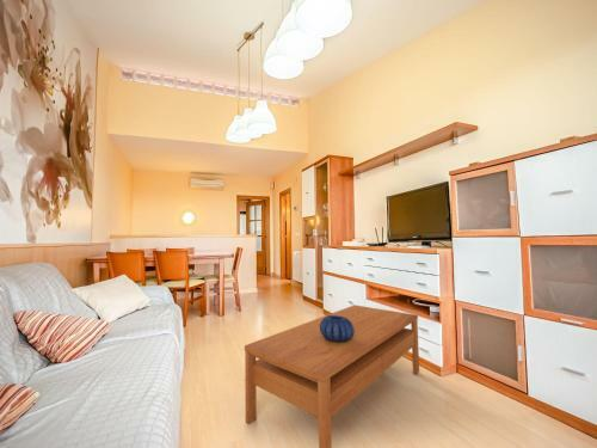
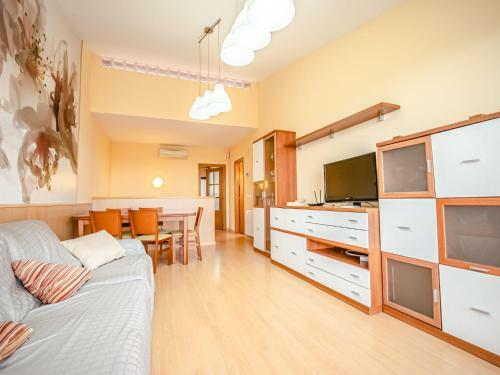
- coffee table (344, 360)
- decorative bowl (336, 327)
